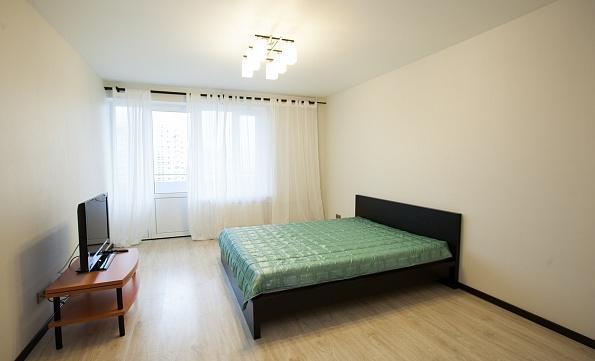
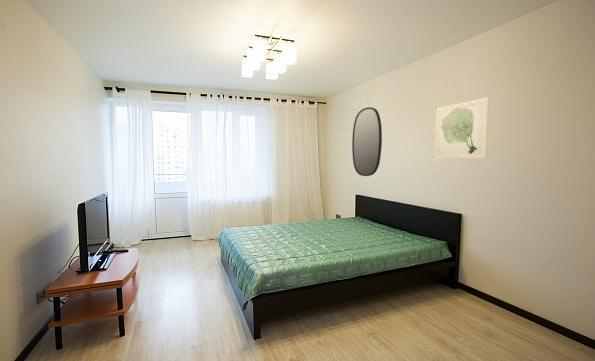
+ wall art (459, 131)
+ home mirror (365, 142)
